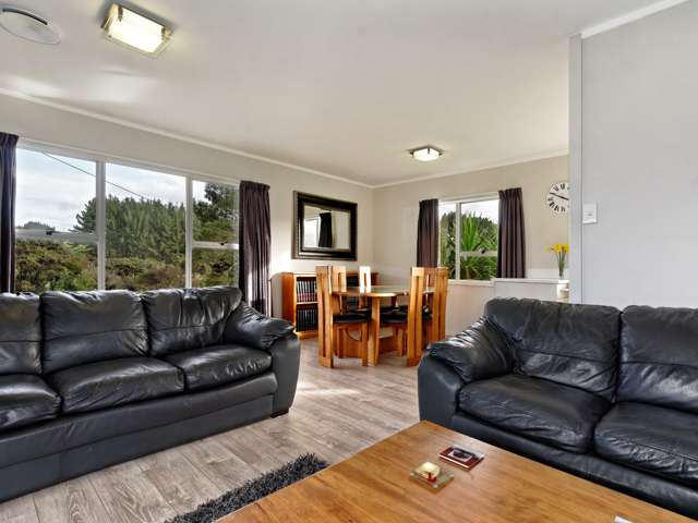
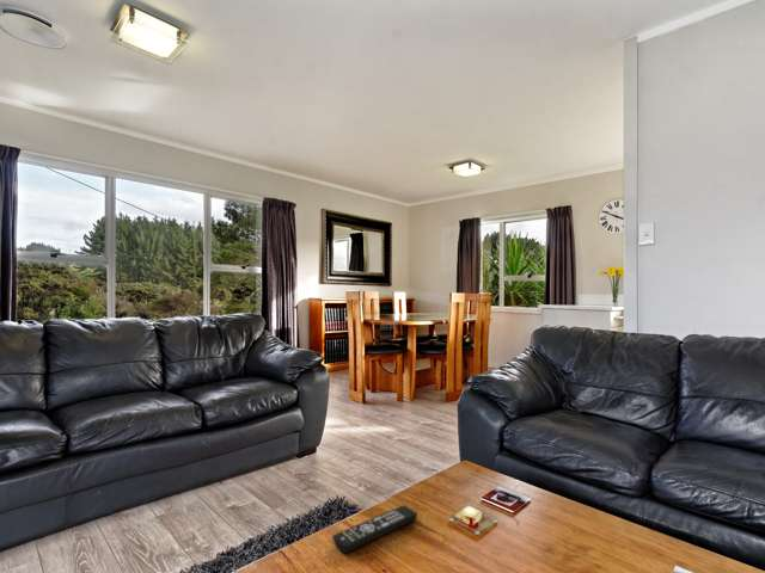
+ remote control (377, 526)
